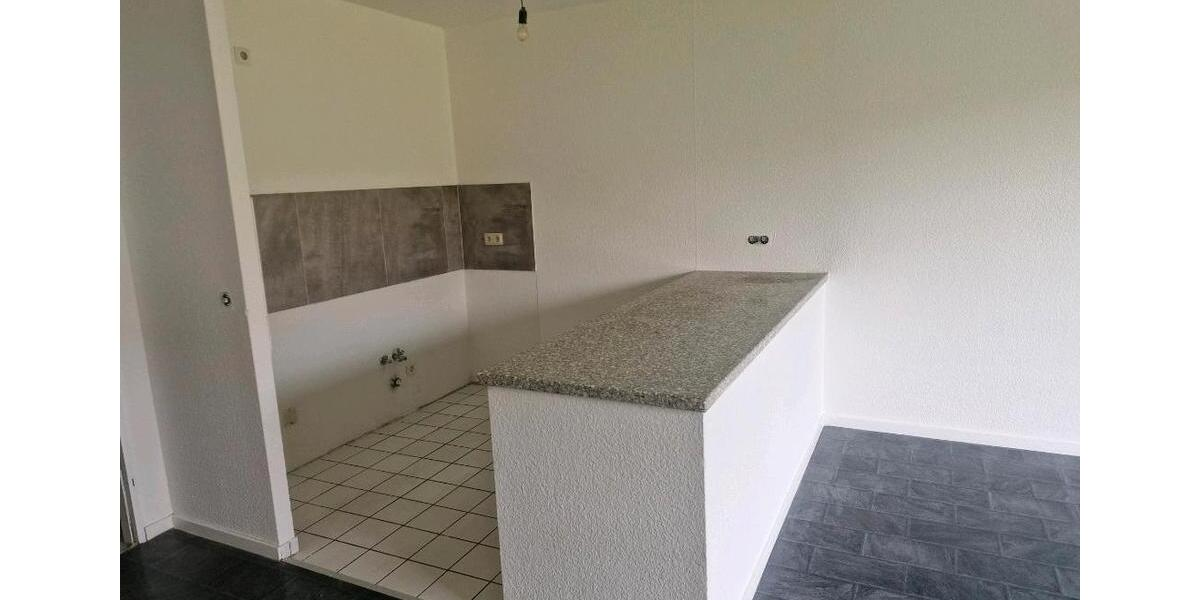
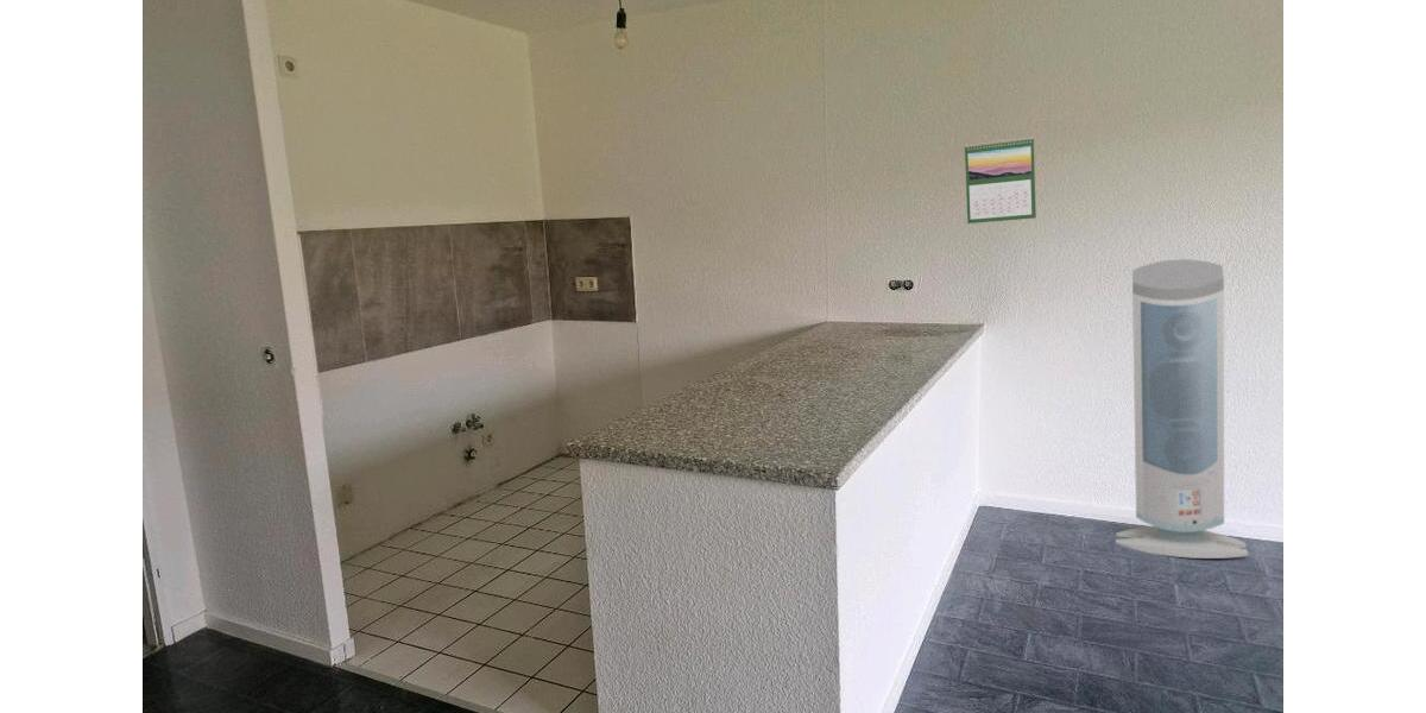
+ calendar (999, 179)
+ air purifier (1178, 405)
